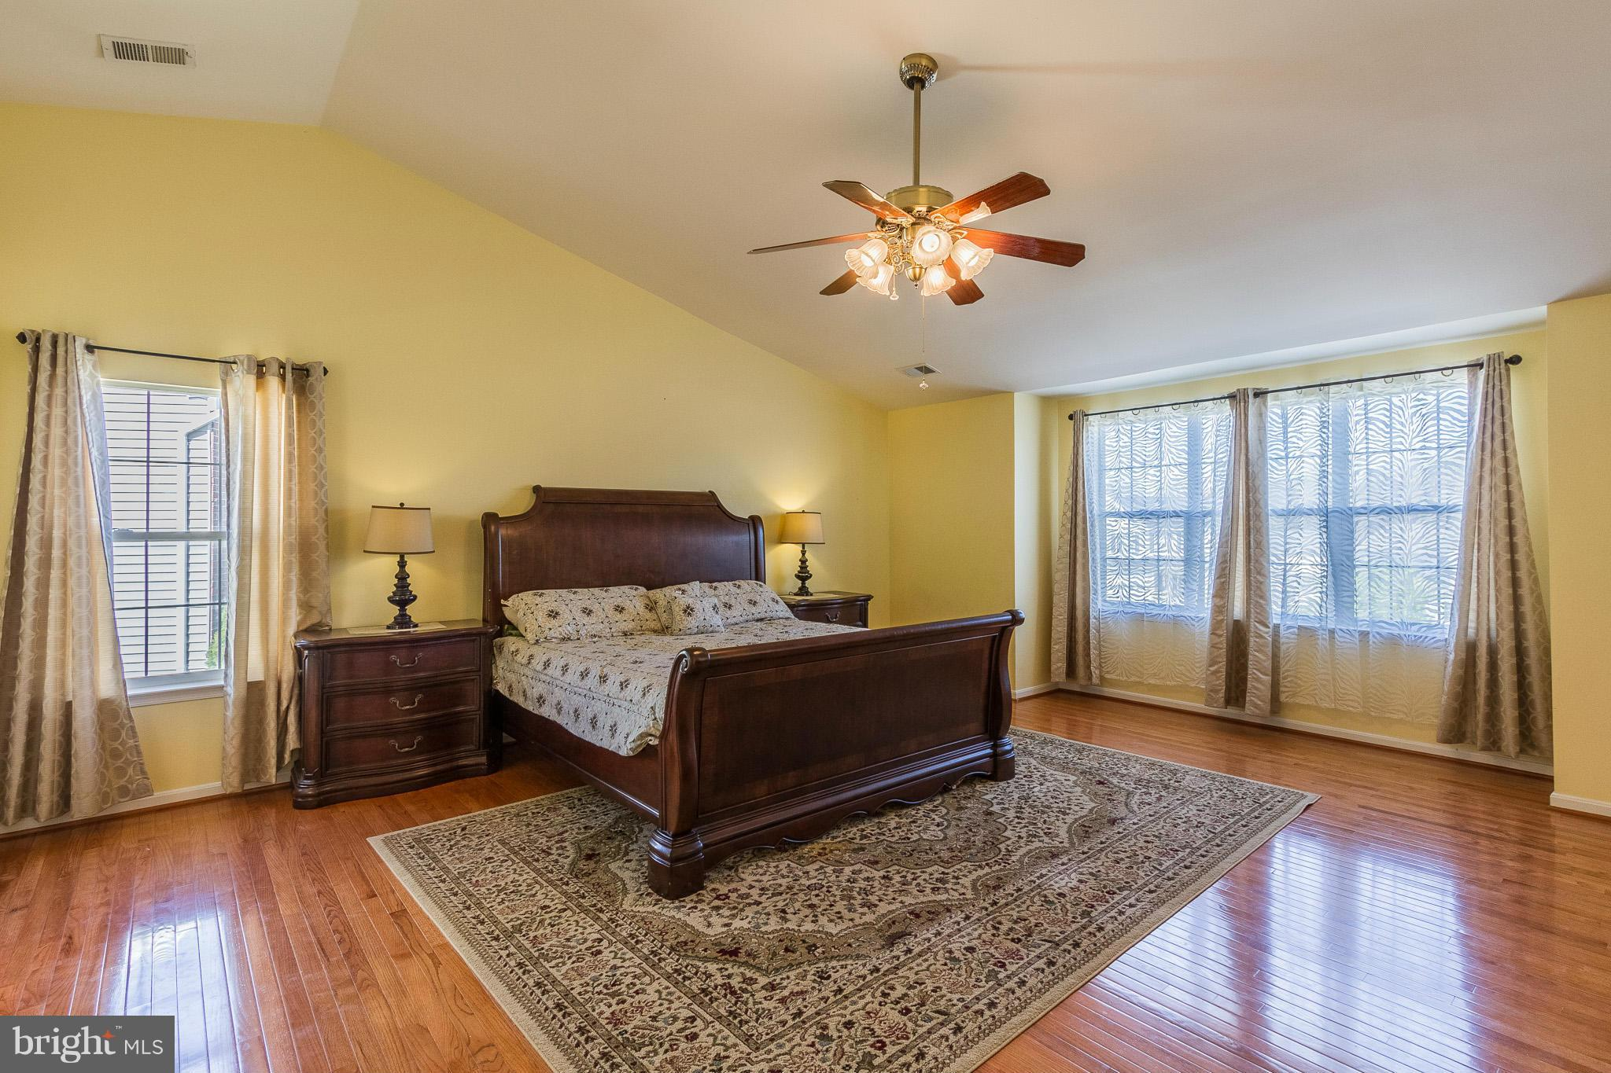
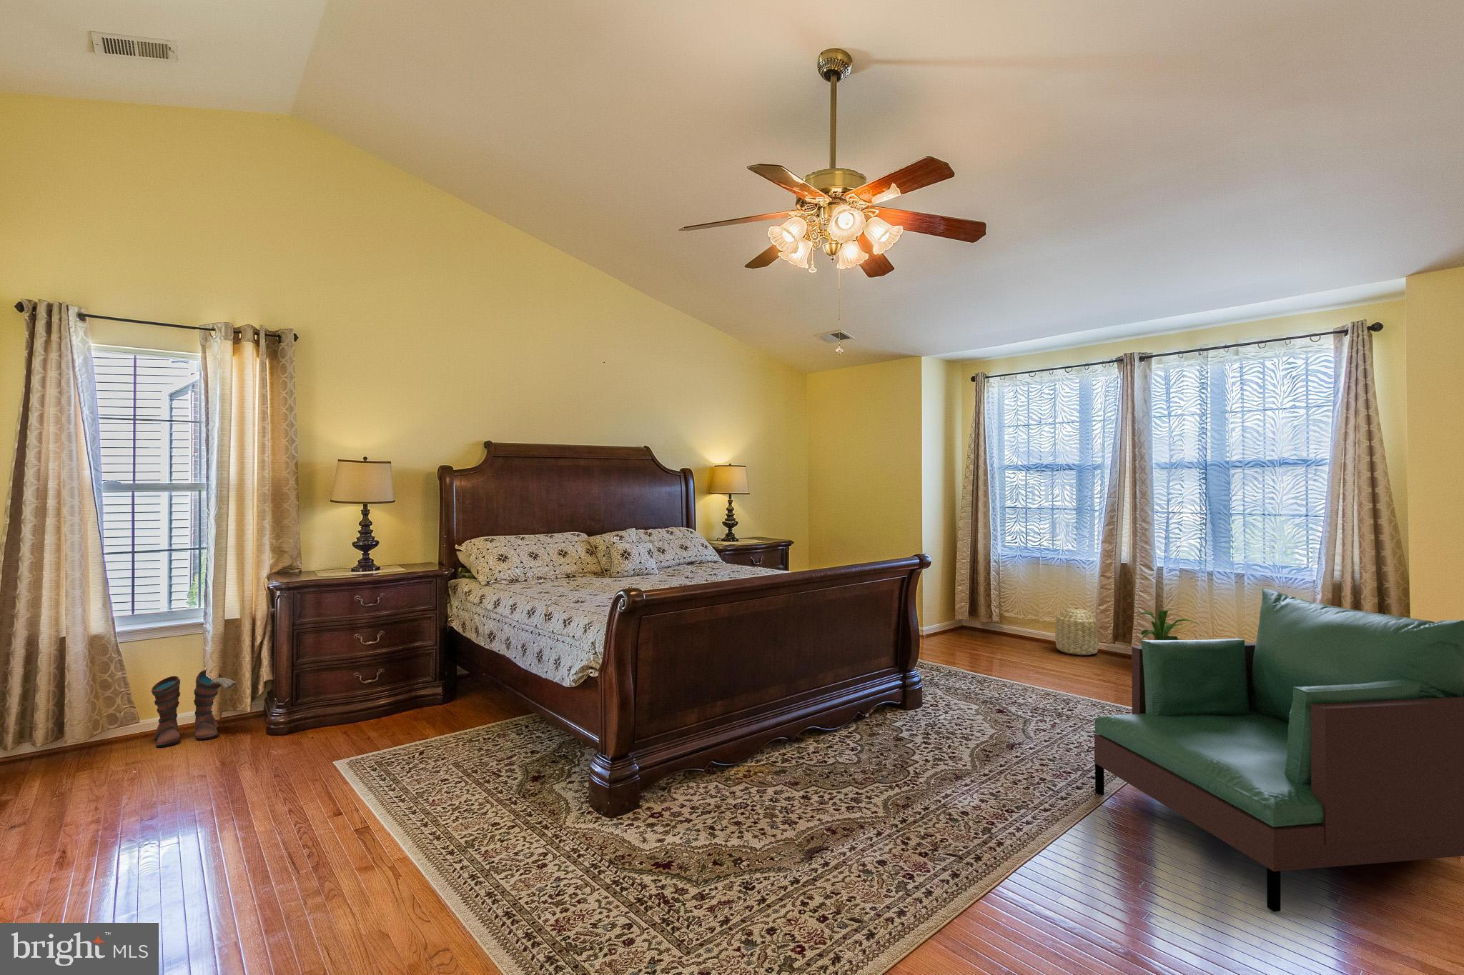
+ house plant (1166, 639)
+ basket (1077, 629)
+ armchair (1279, 718)
+ boots (195, 704)
